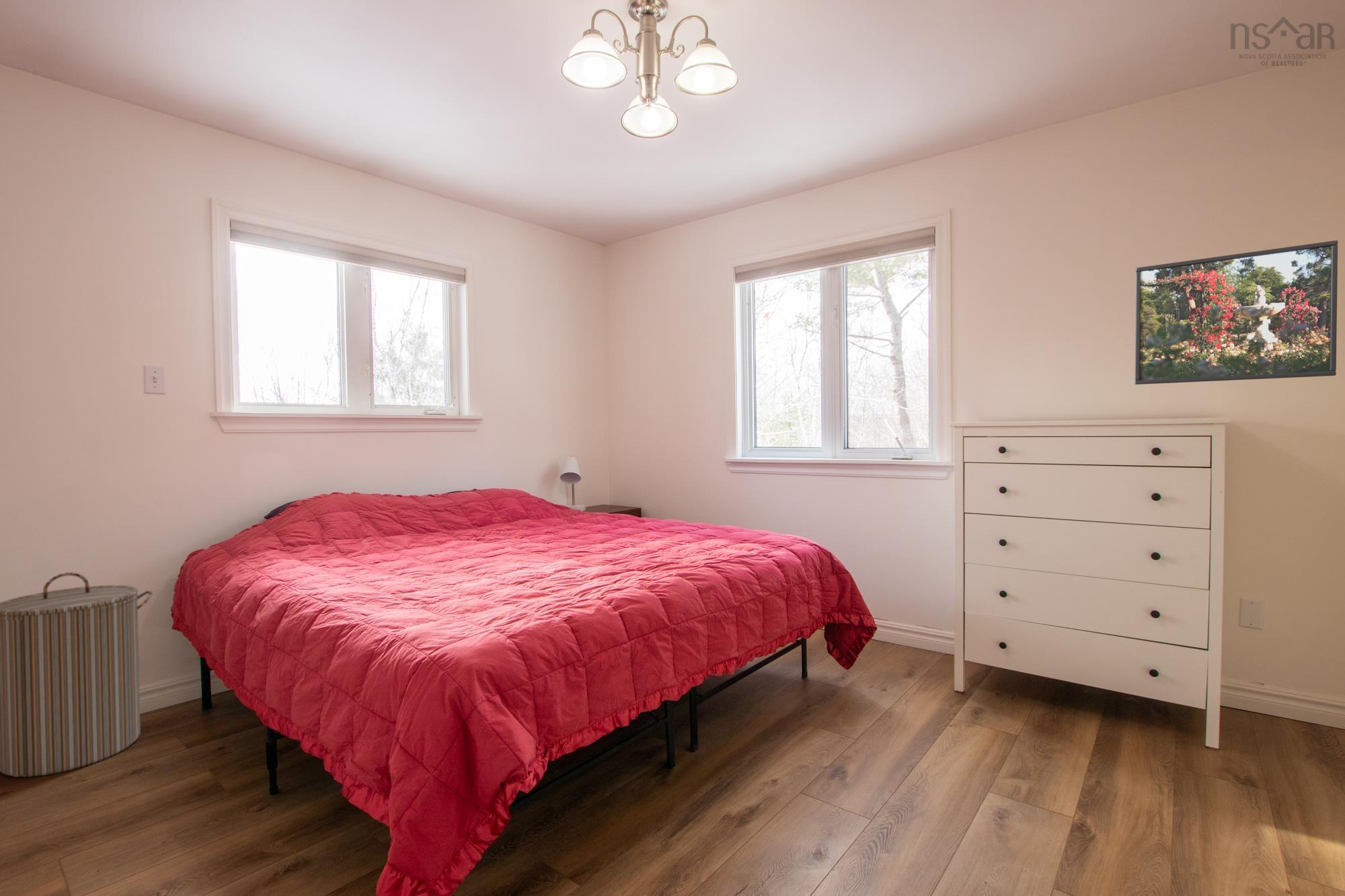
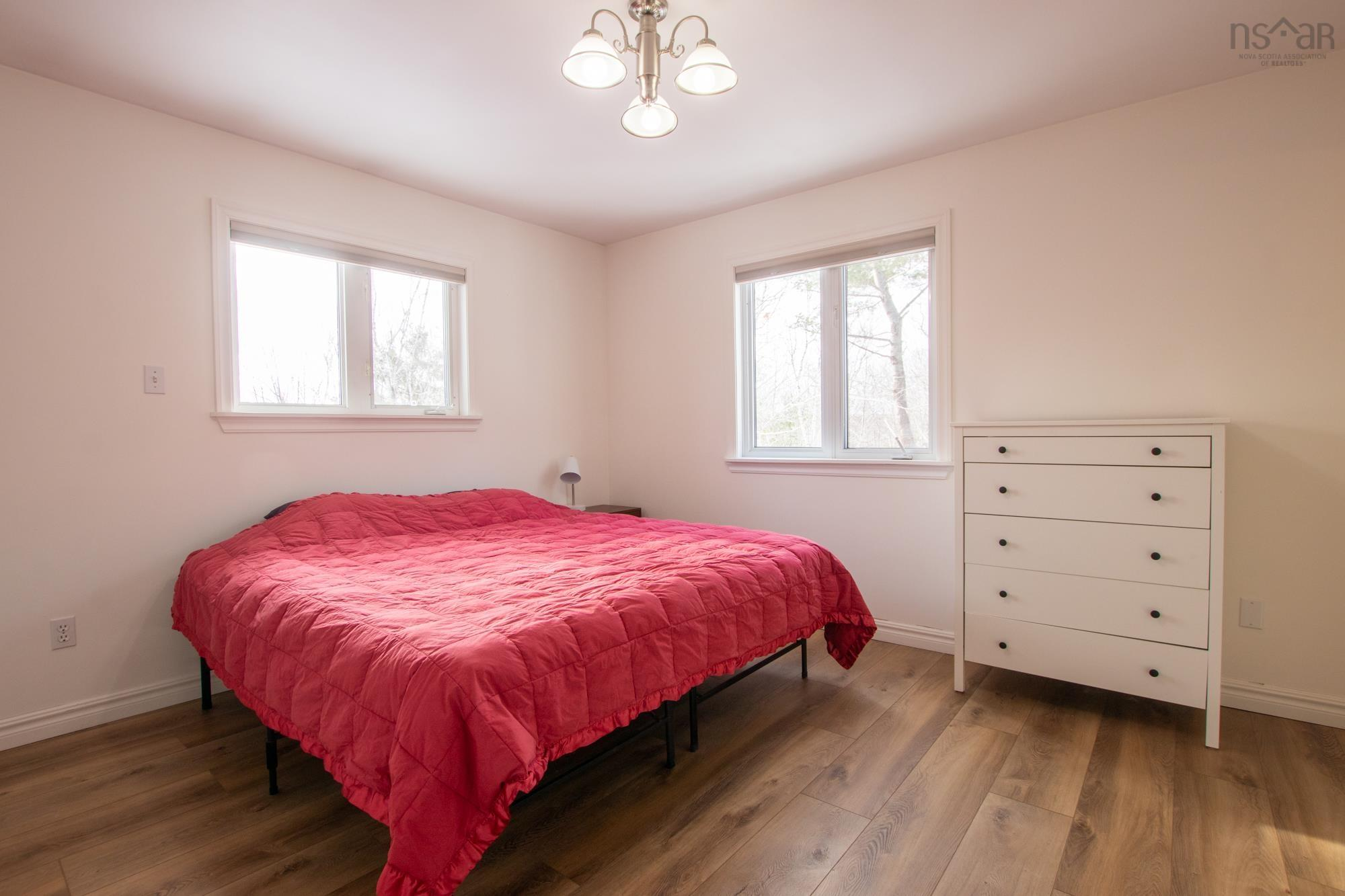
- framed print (1228, 318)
- laundry hamper (71, 661)
